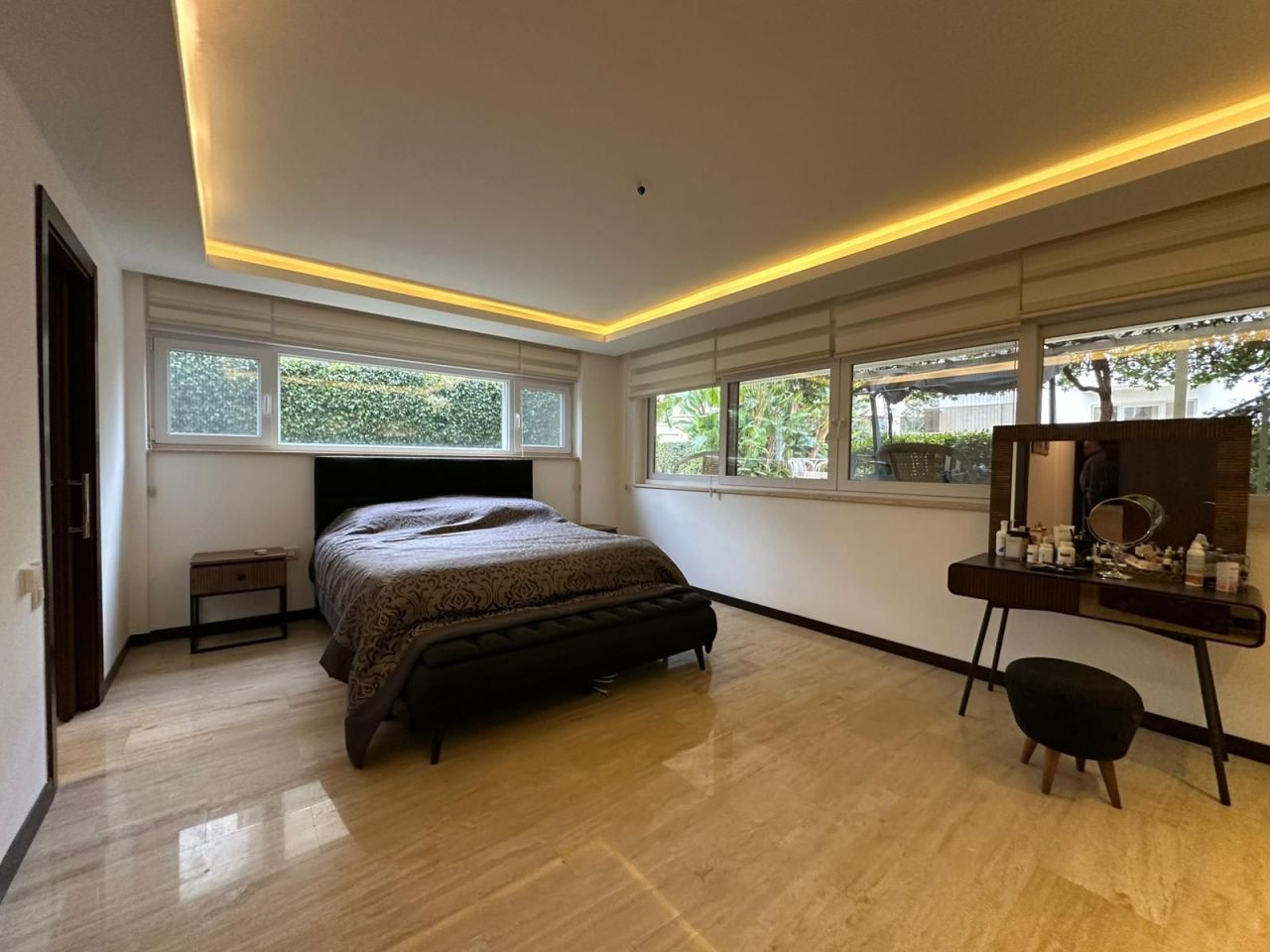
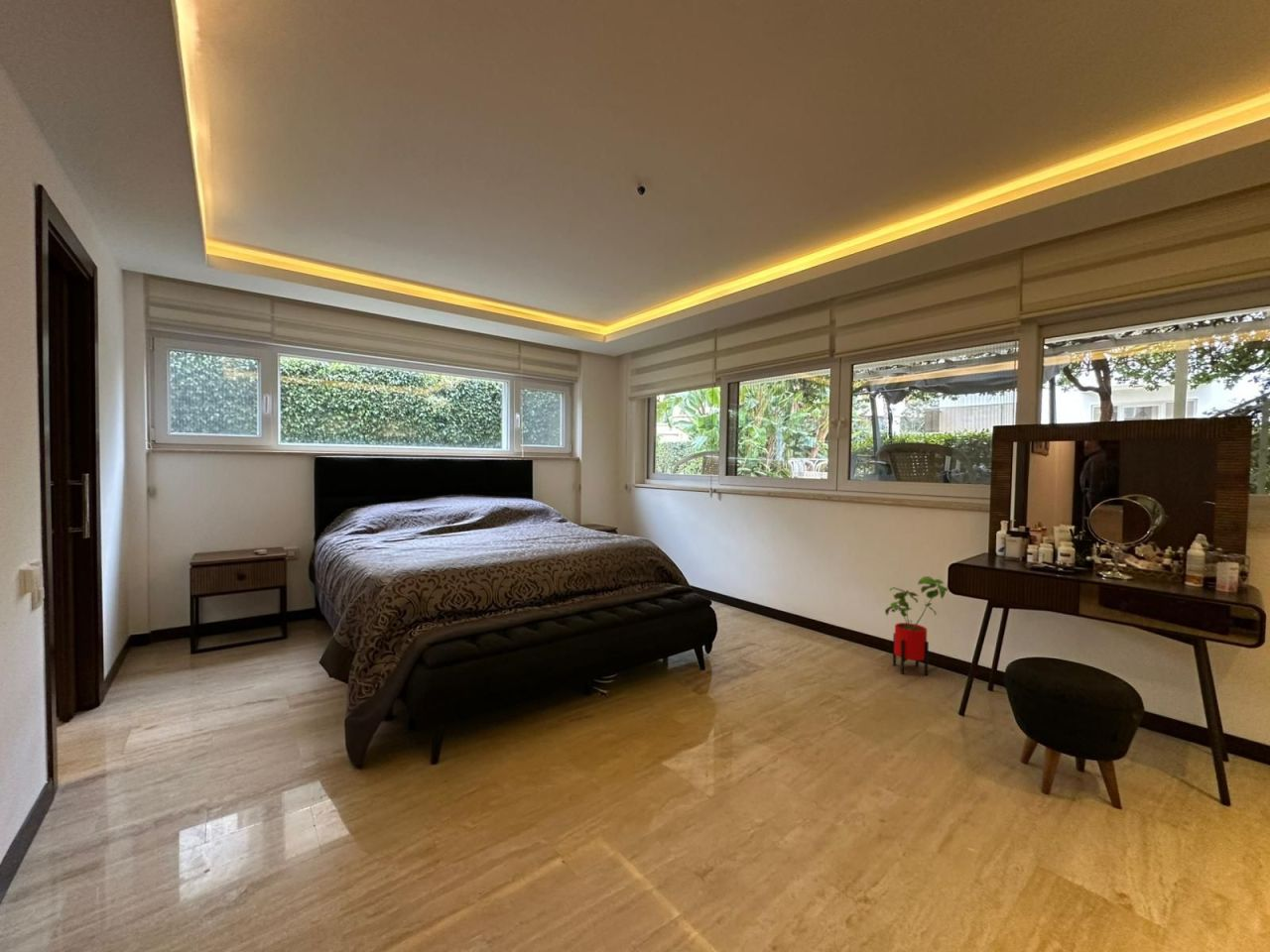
+ house plant (912, 622)
